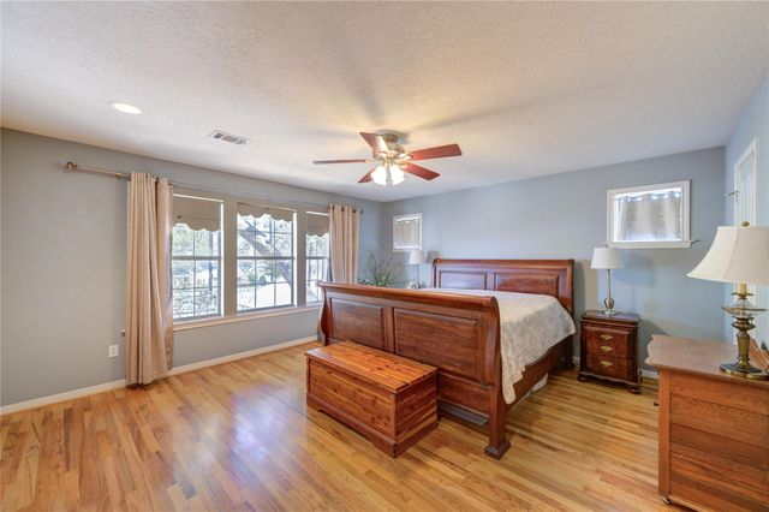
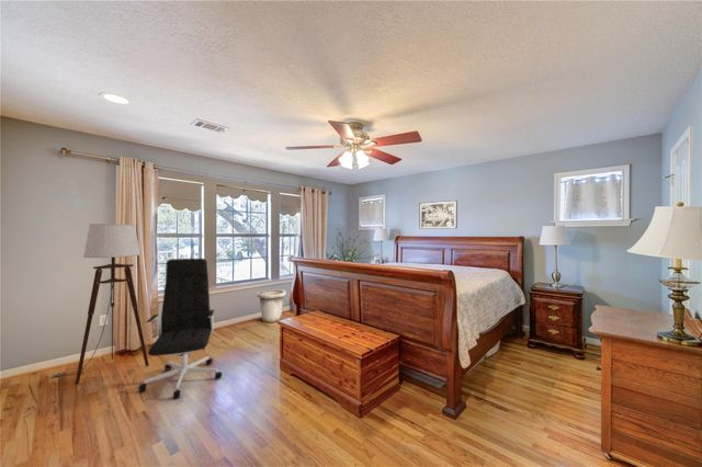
+ wall art (437, 215)
+ office chair (183, 320)
+ floor lamp (97, 296)
+ trash can (271, 306)
